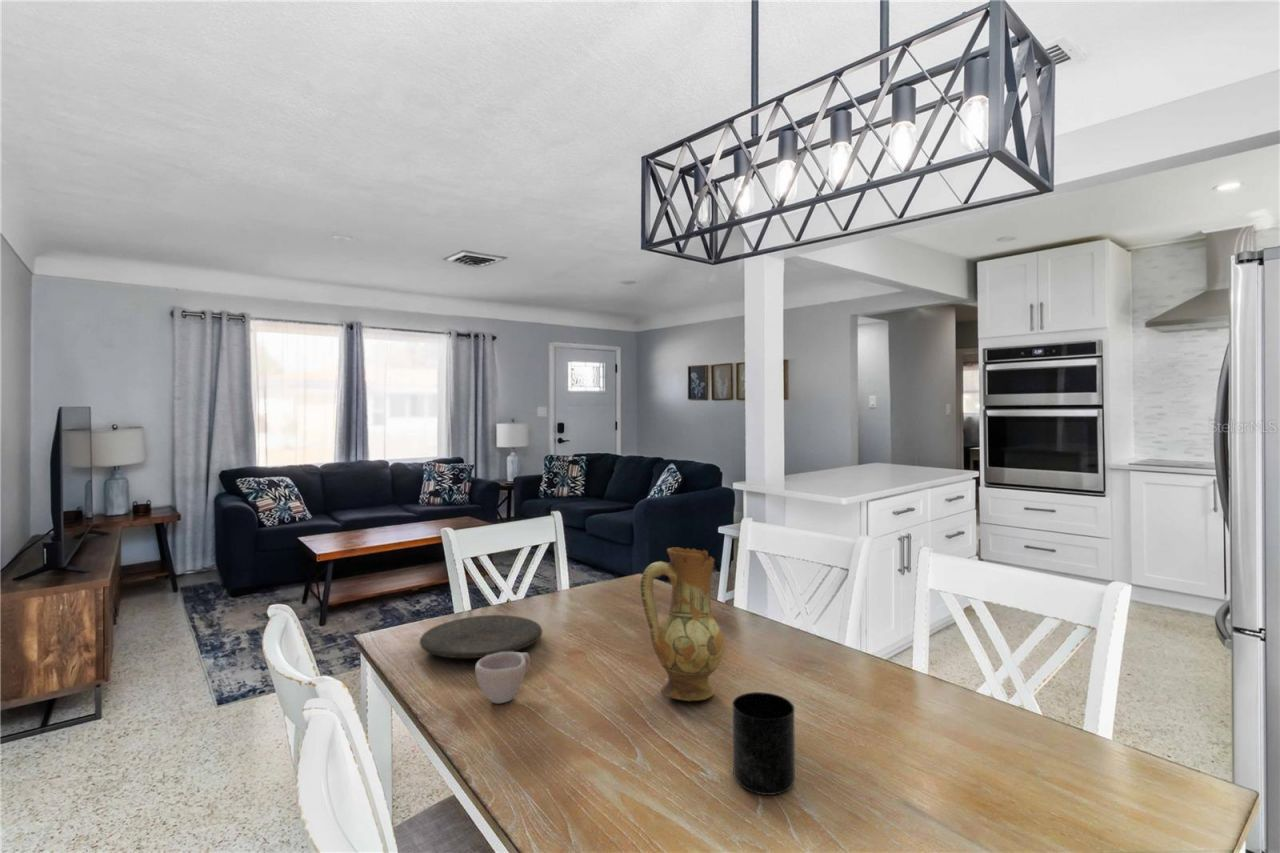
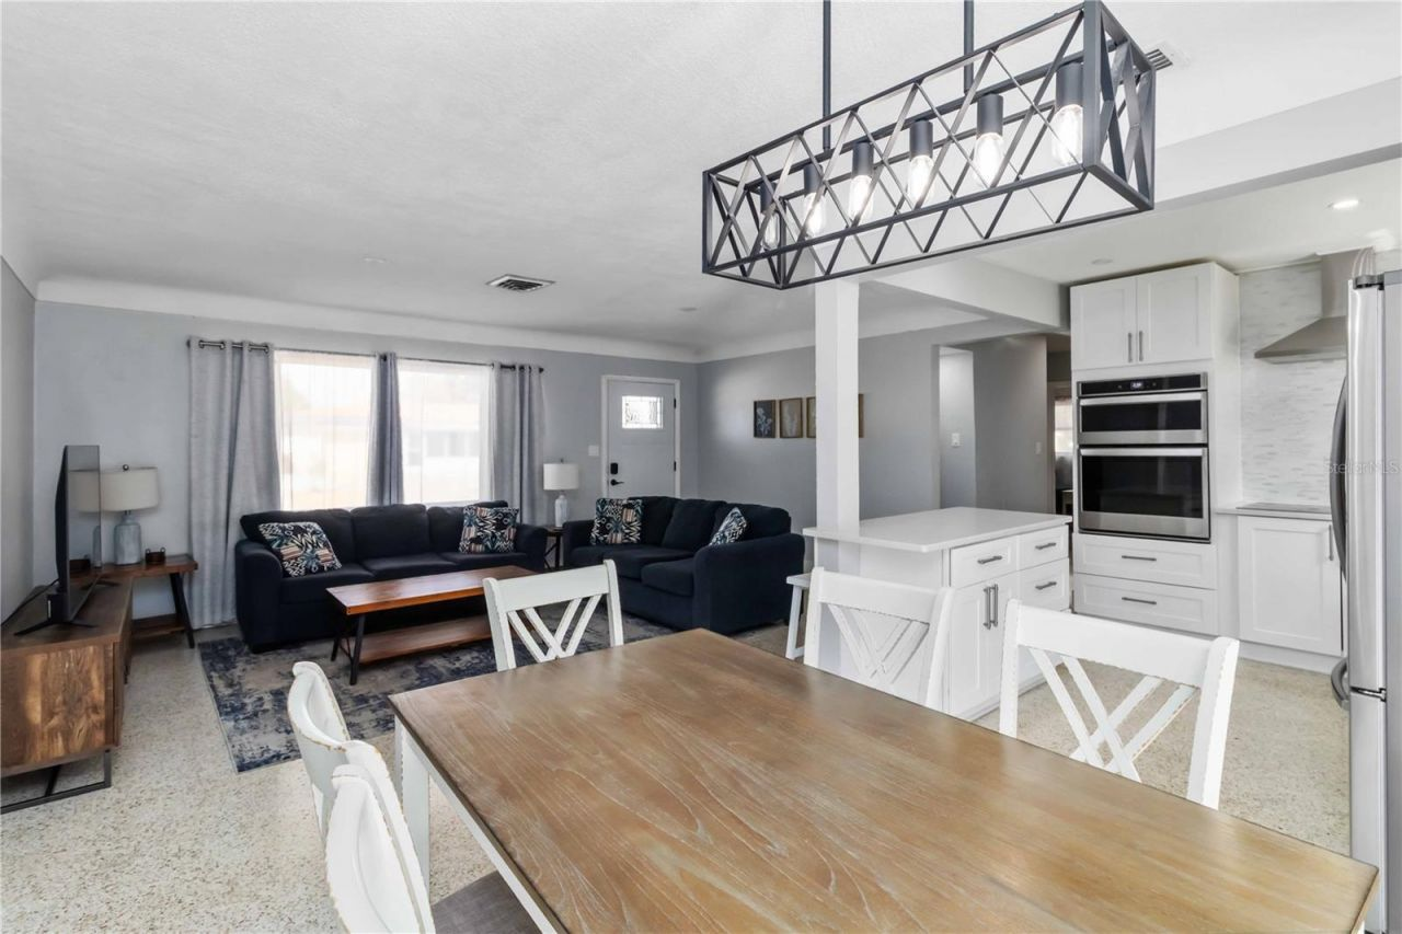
- ceramic jug (685, 623)
- mug (766, 737)
- plate (482, 639)
- cup (506, 677)
